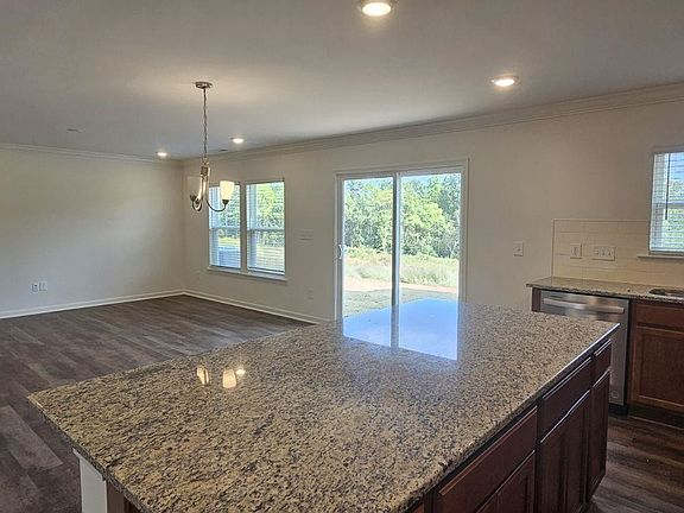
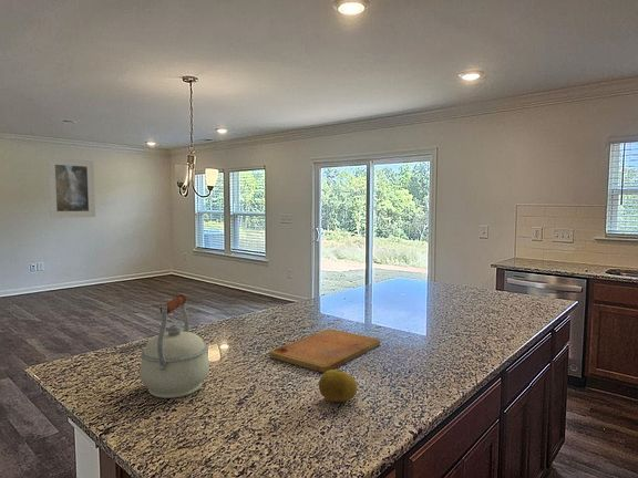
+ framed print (72, 188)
+ cutting board (327, 347)
+ kettle (176, 342)
+ fruit (337, 385)
